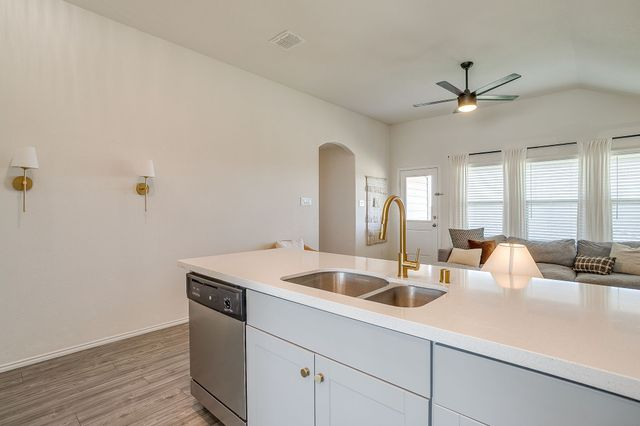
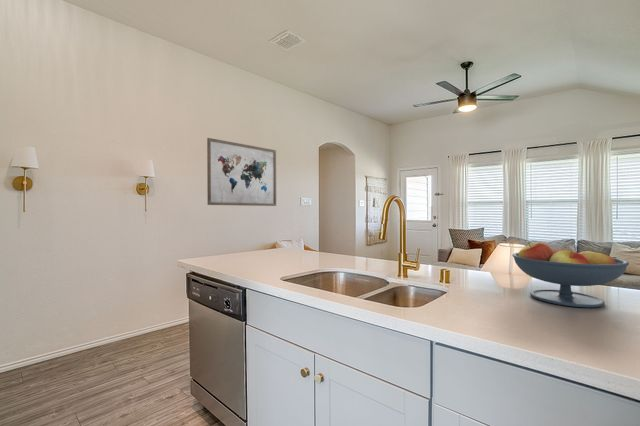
+ wall art (244, 175)
+ fruit bowl (565, 270)
